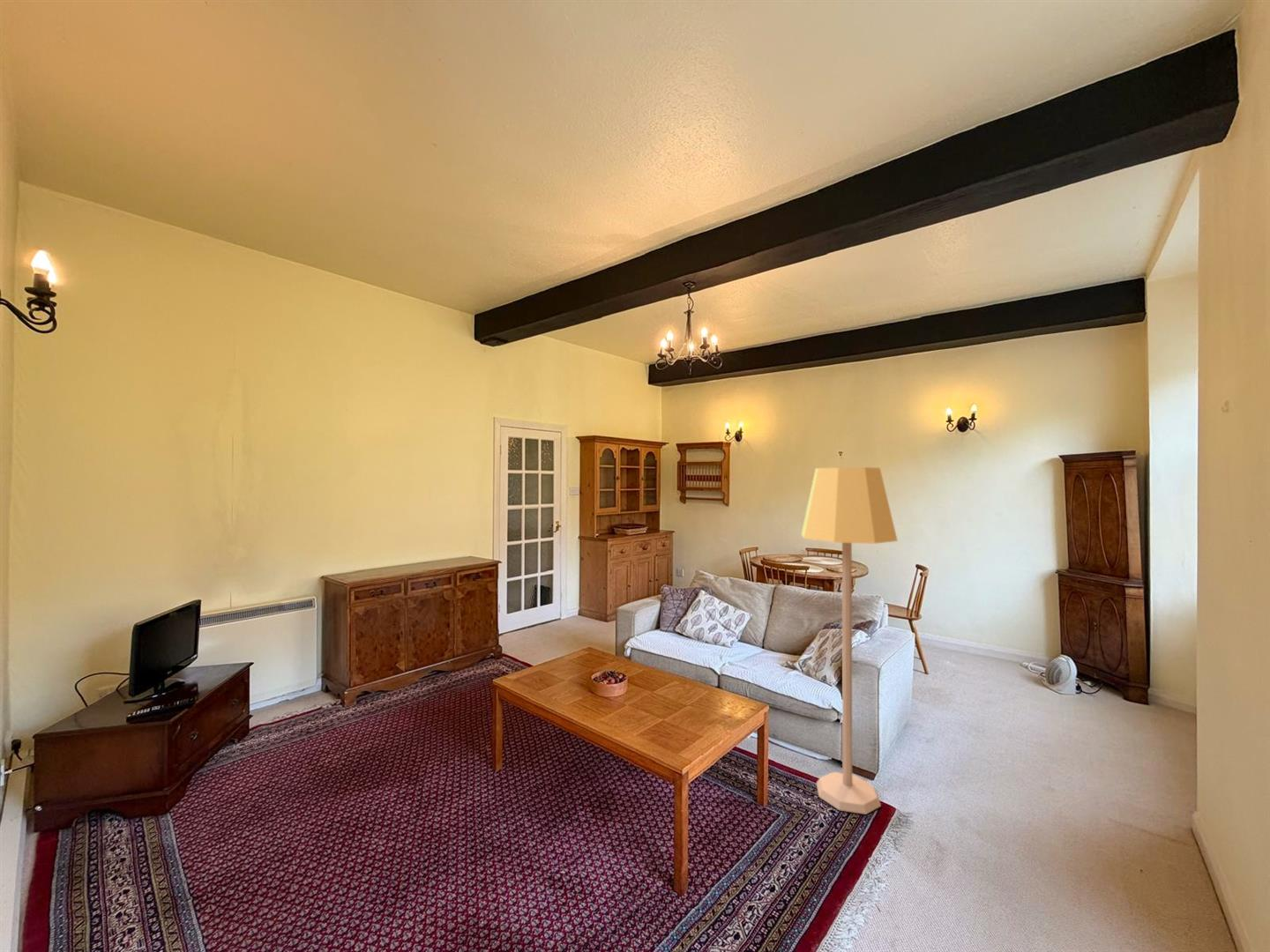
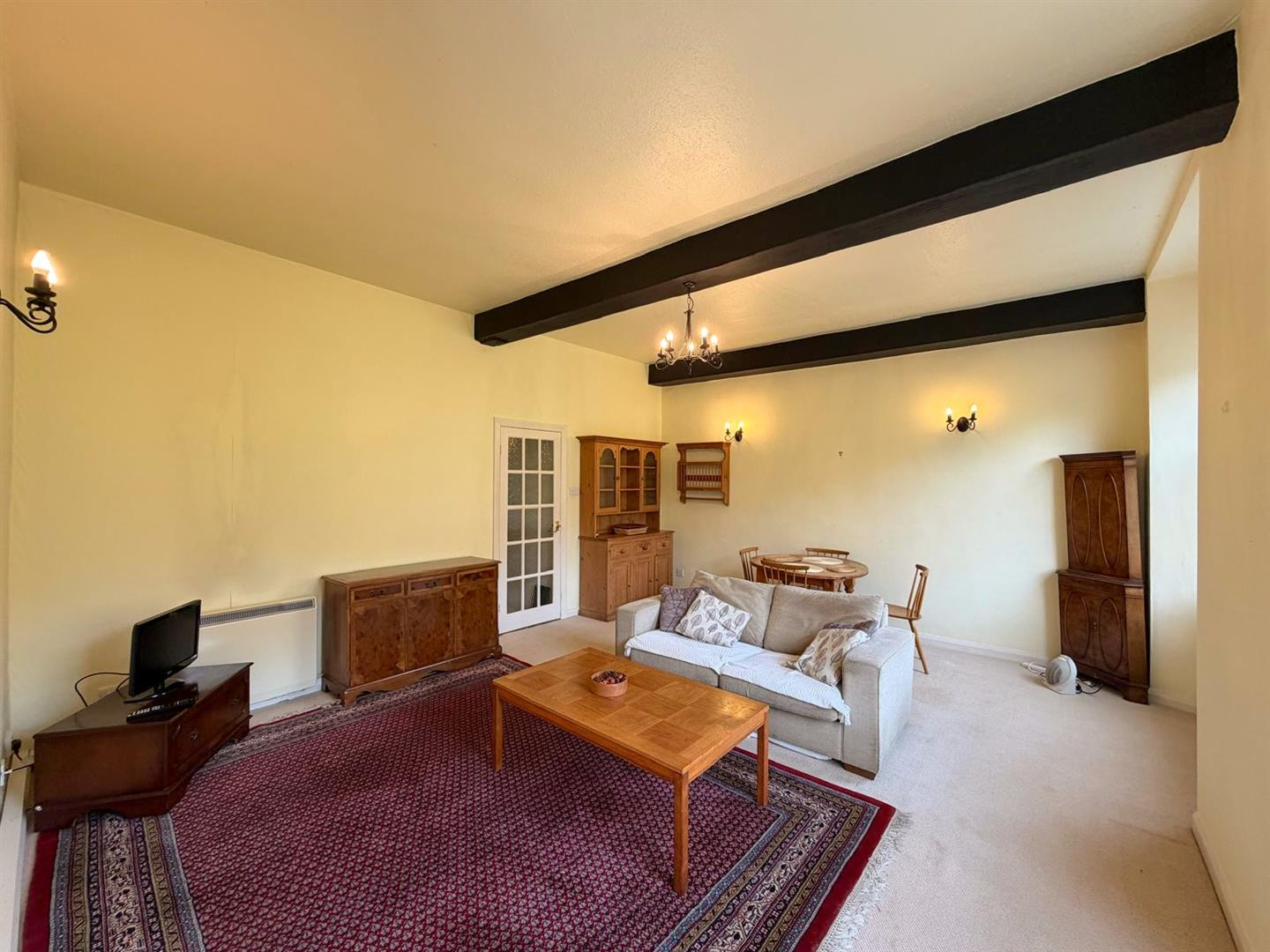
- lamp (847, 630)
